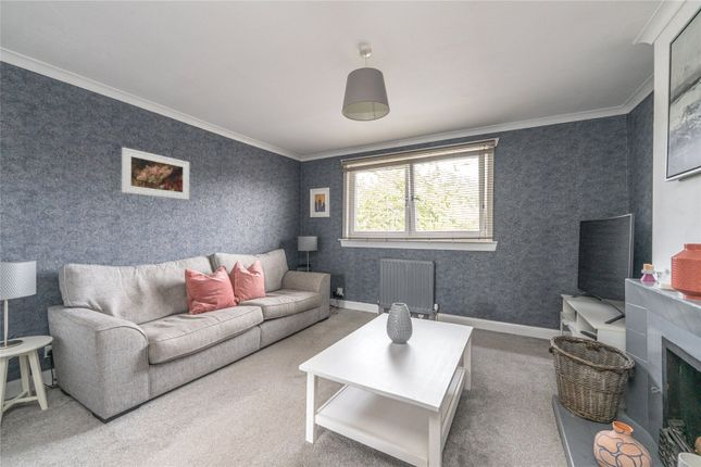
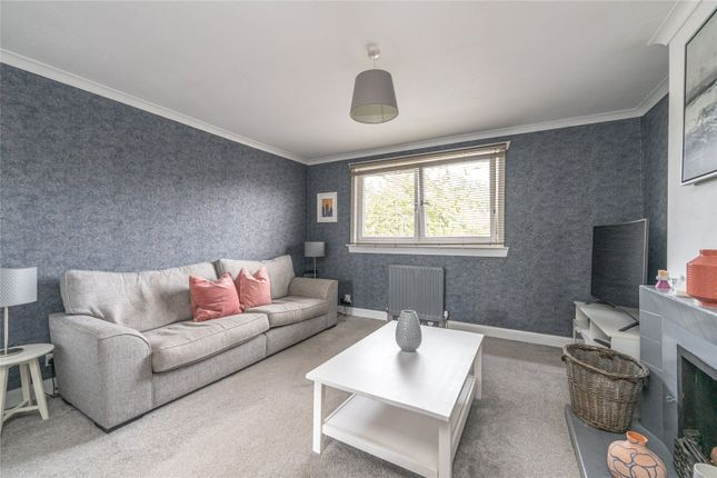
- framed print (158, 175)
